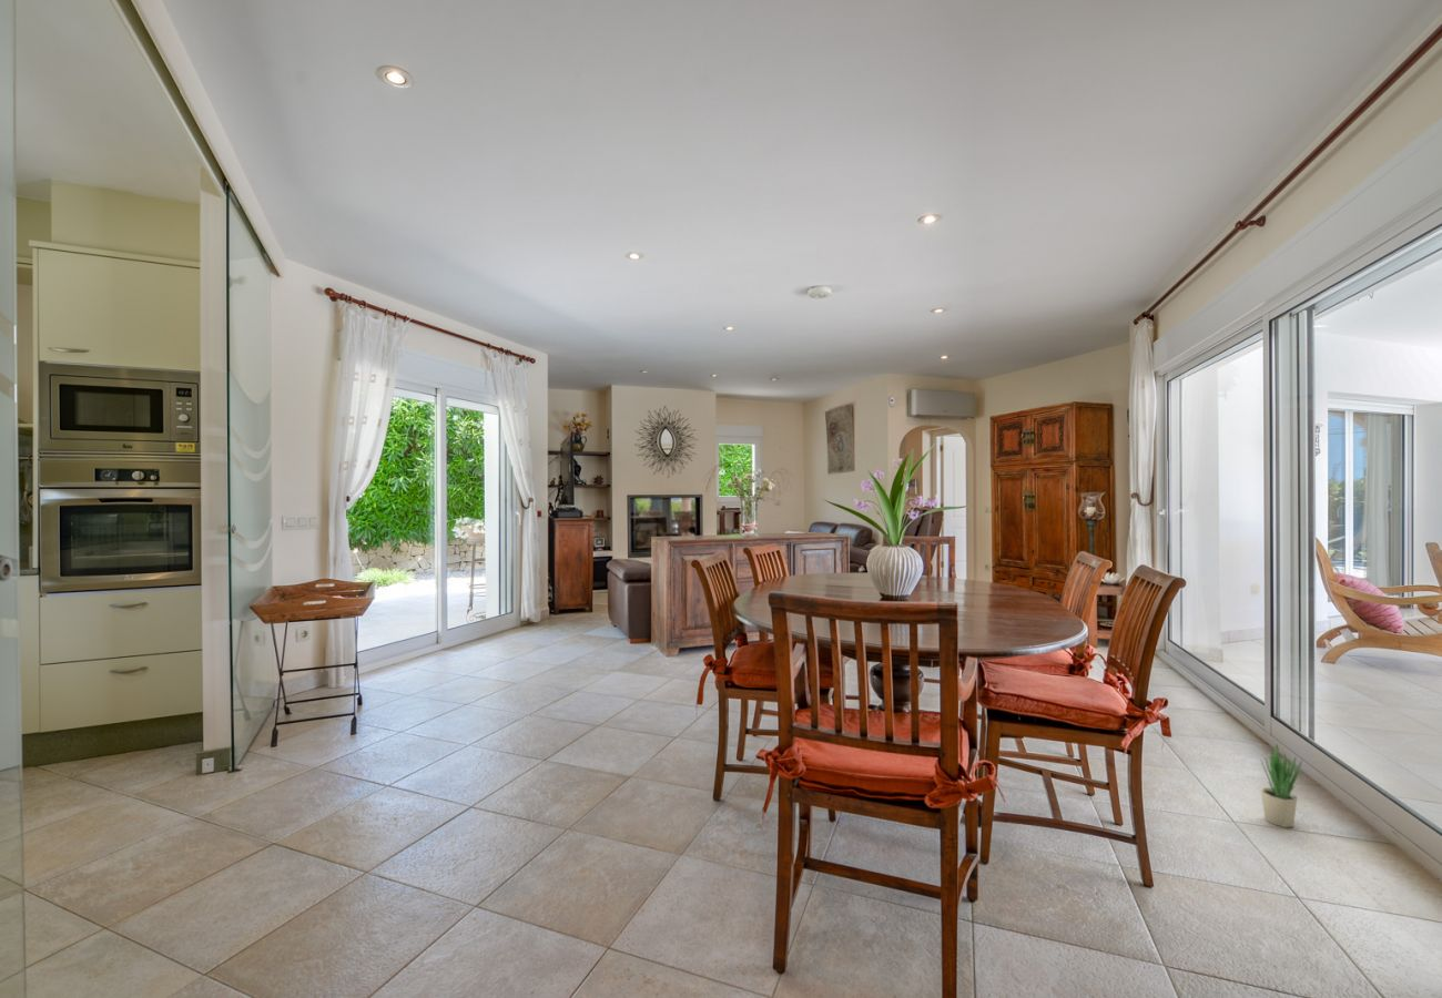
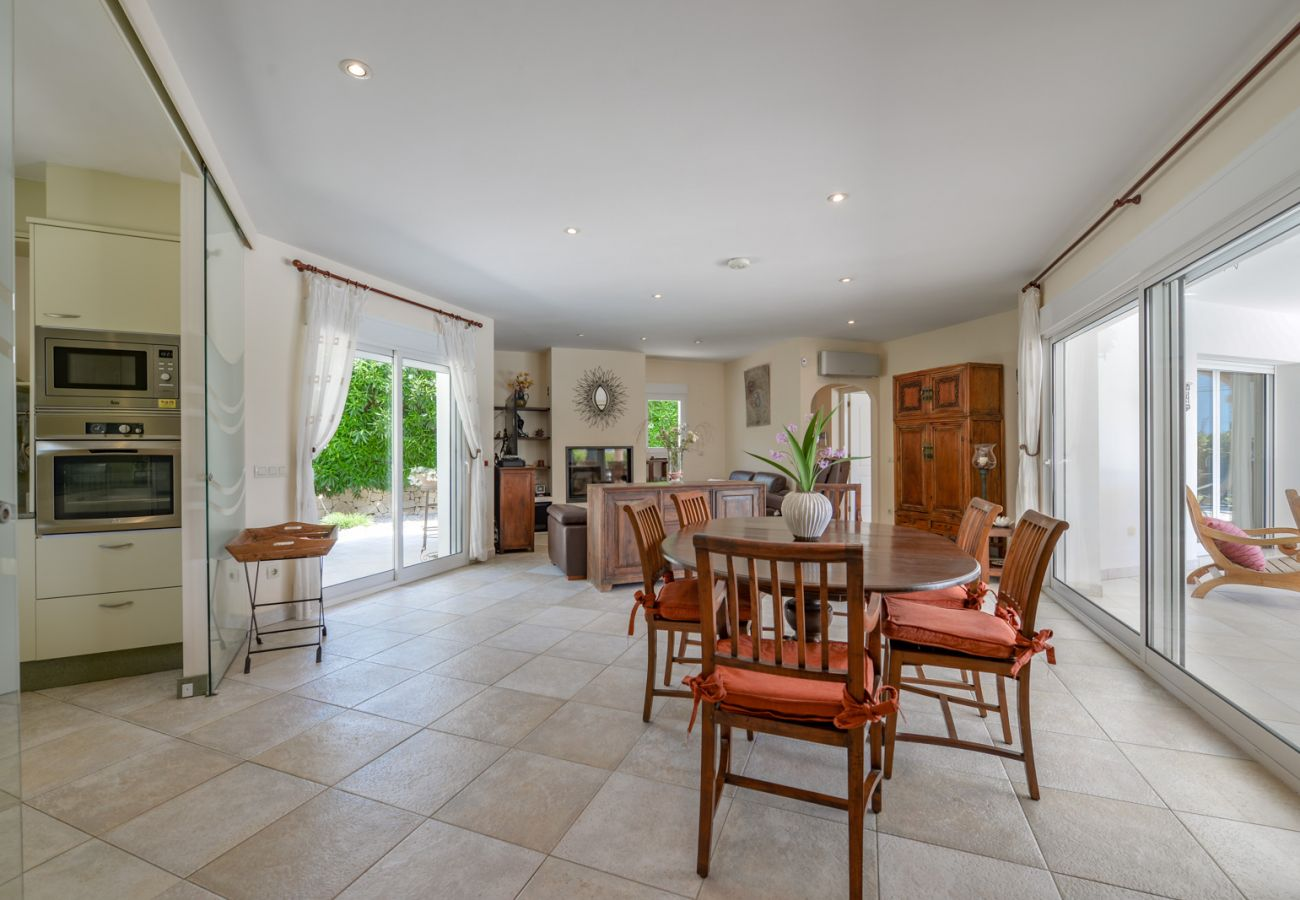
- potted plant (1282, 783)
